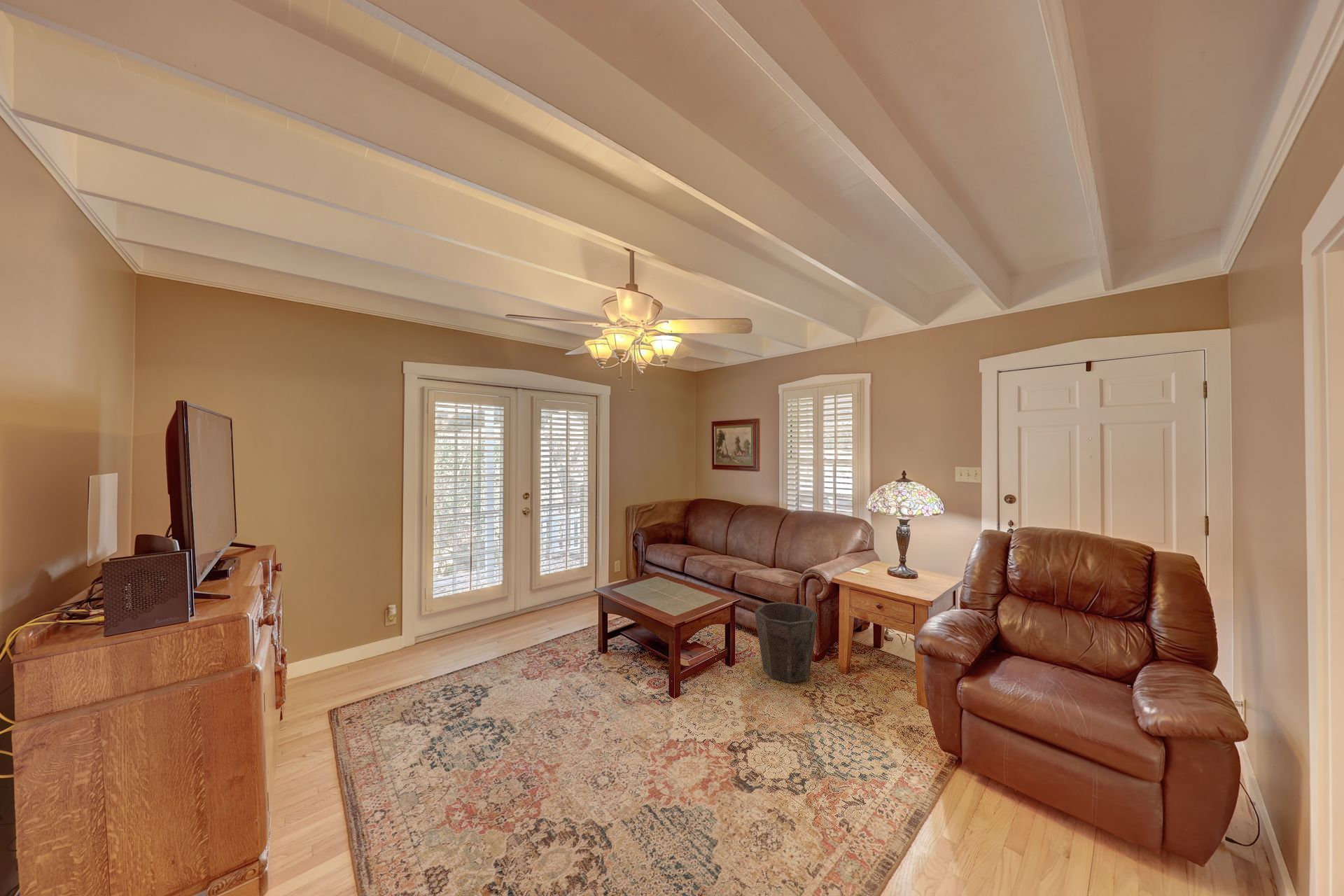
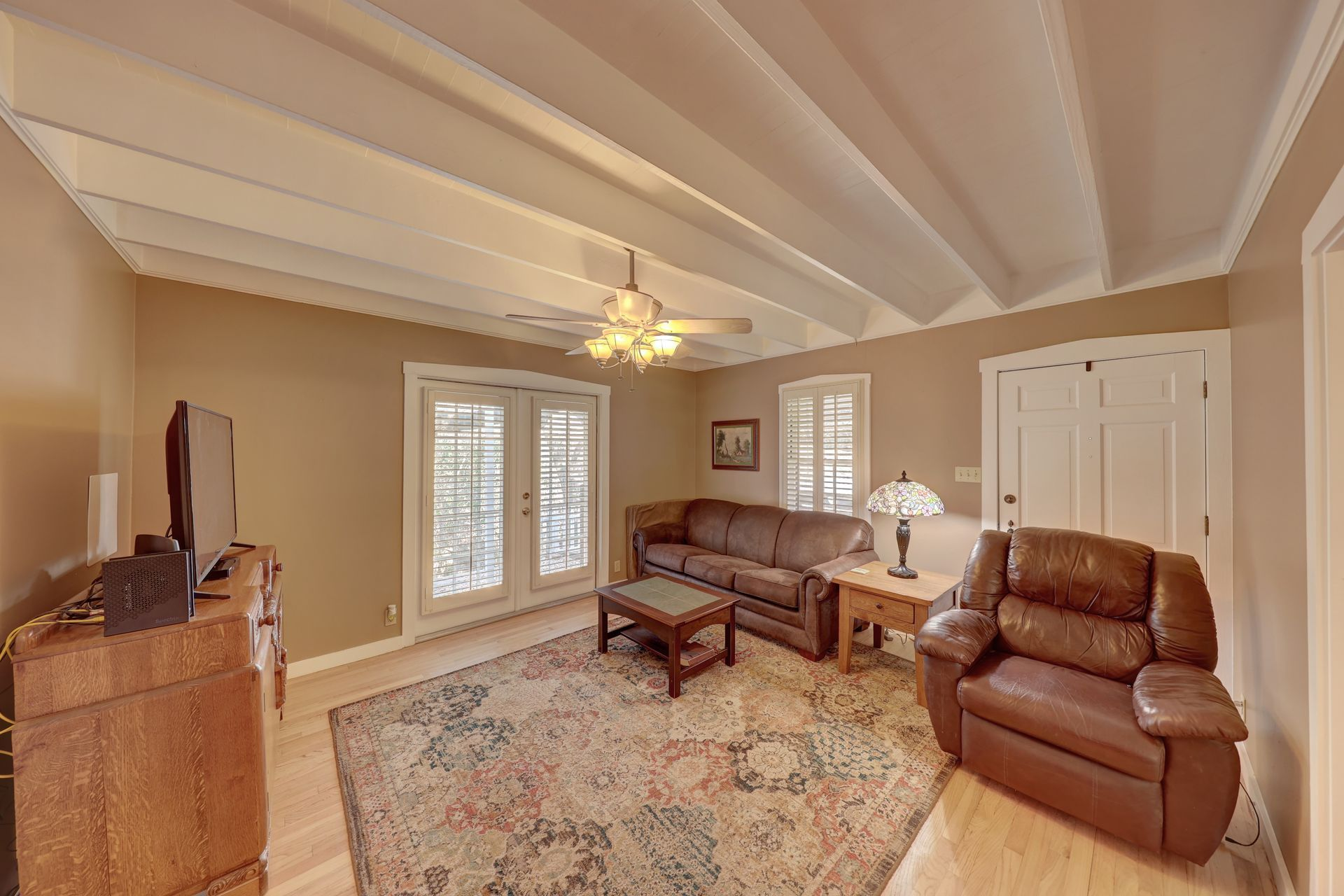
- waste bin (786, 641)
